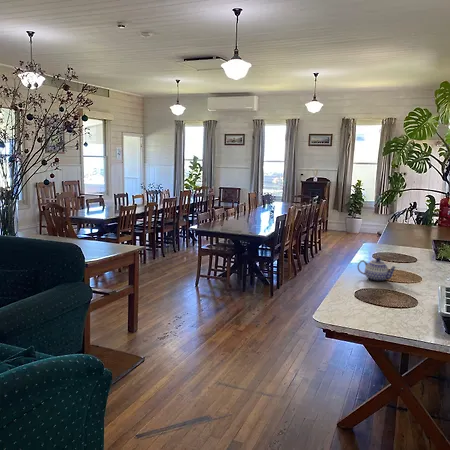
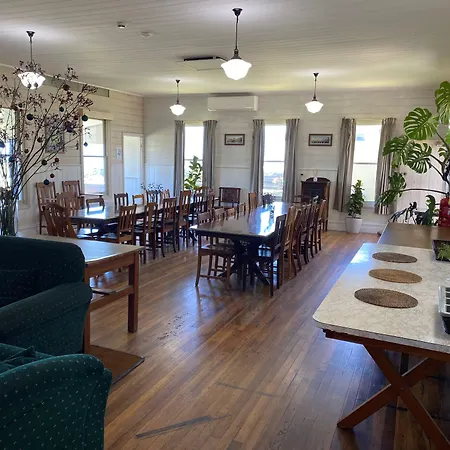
- teapot (376, 268)
